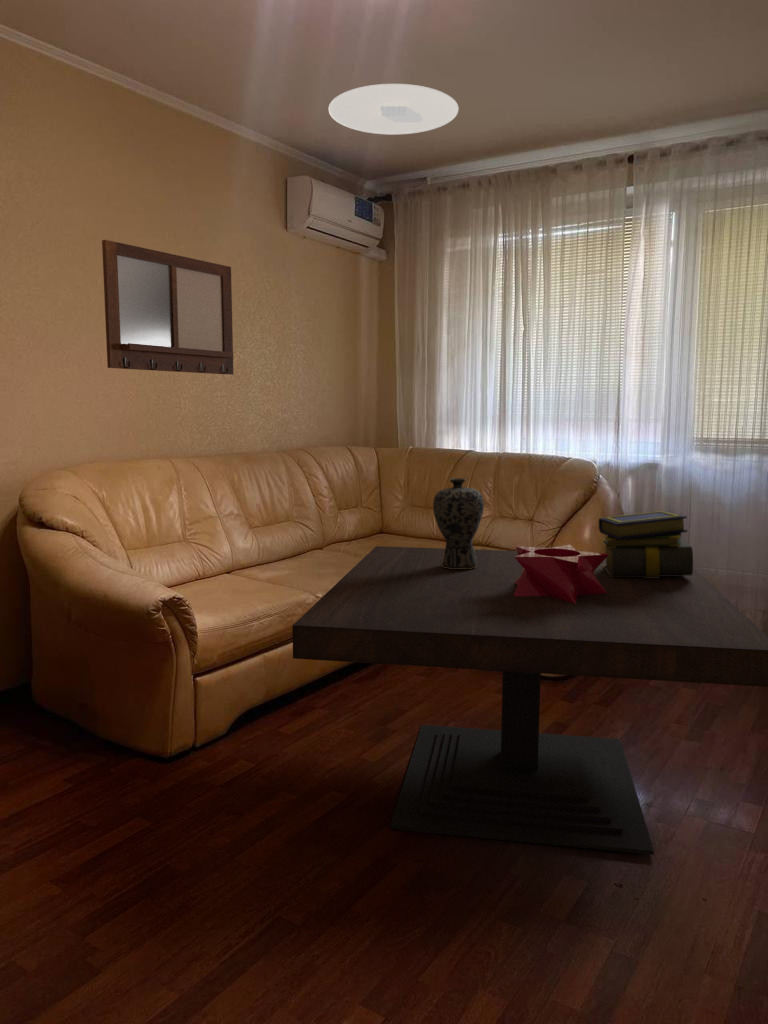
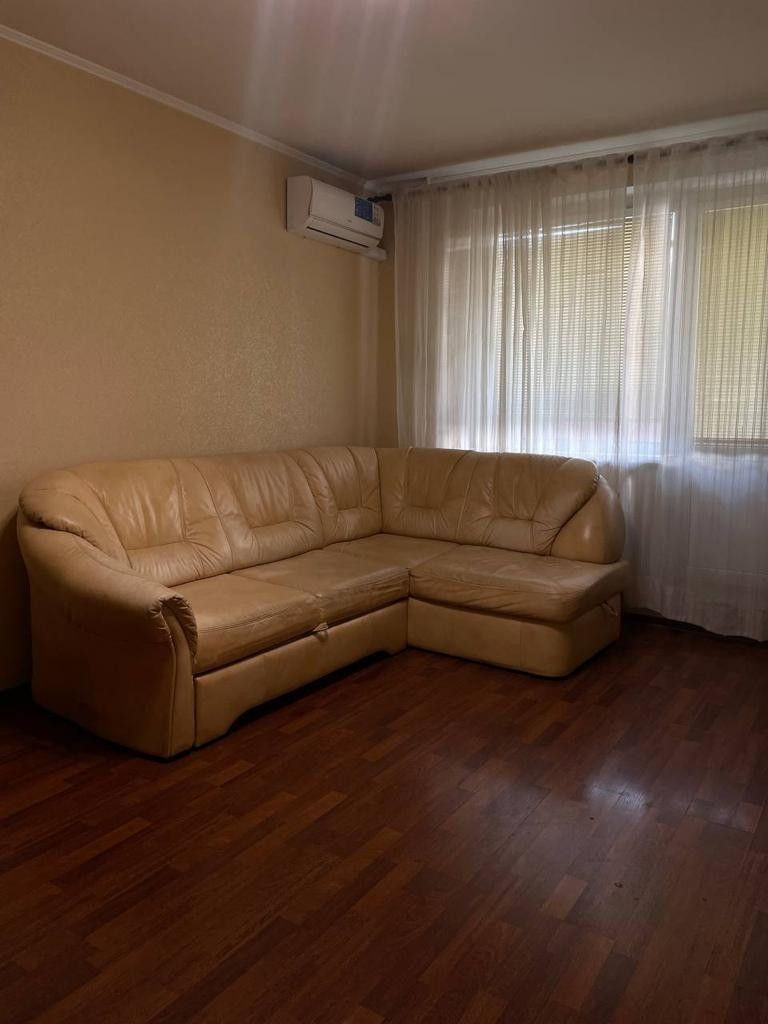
- stack of books (644, 543)
- ceiling light (393, 104)
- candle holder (552, 571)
- coffee table (521, 684)
- vase (458, 522)
- writing board (178, 313)
